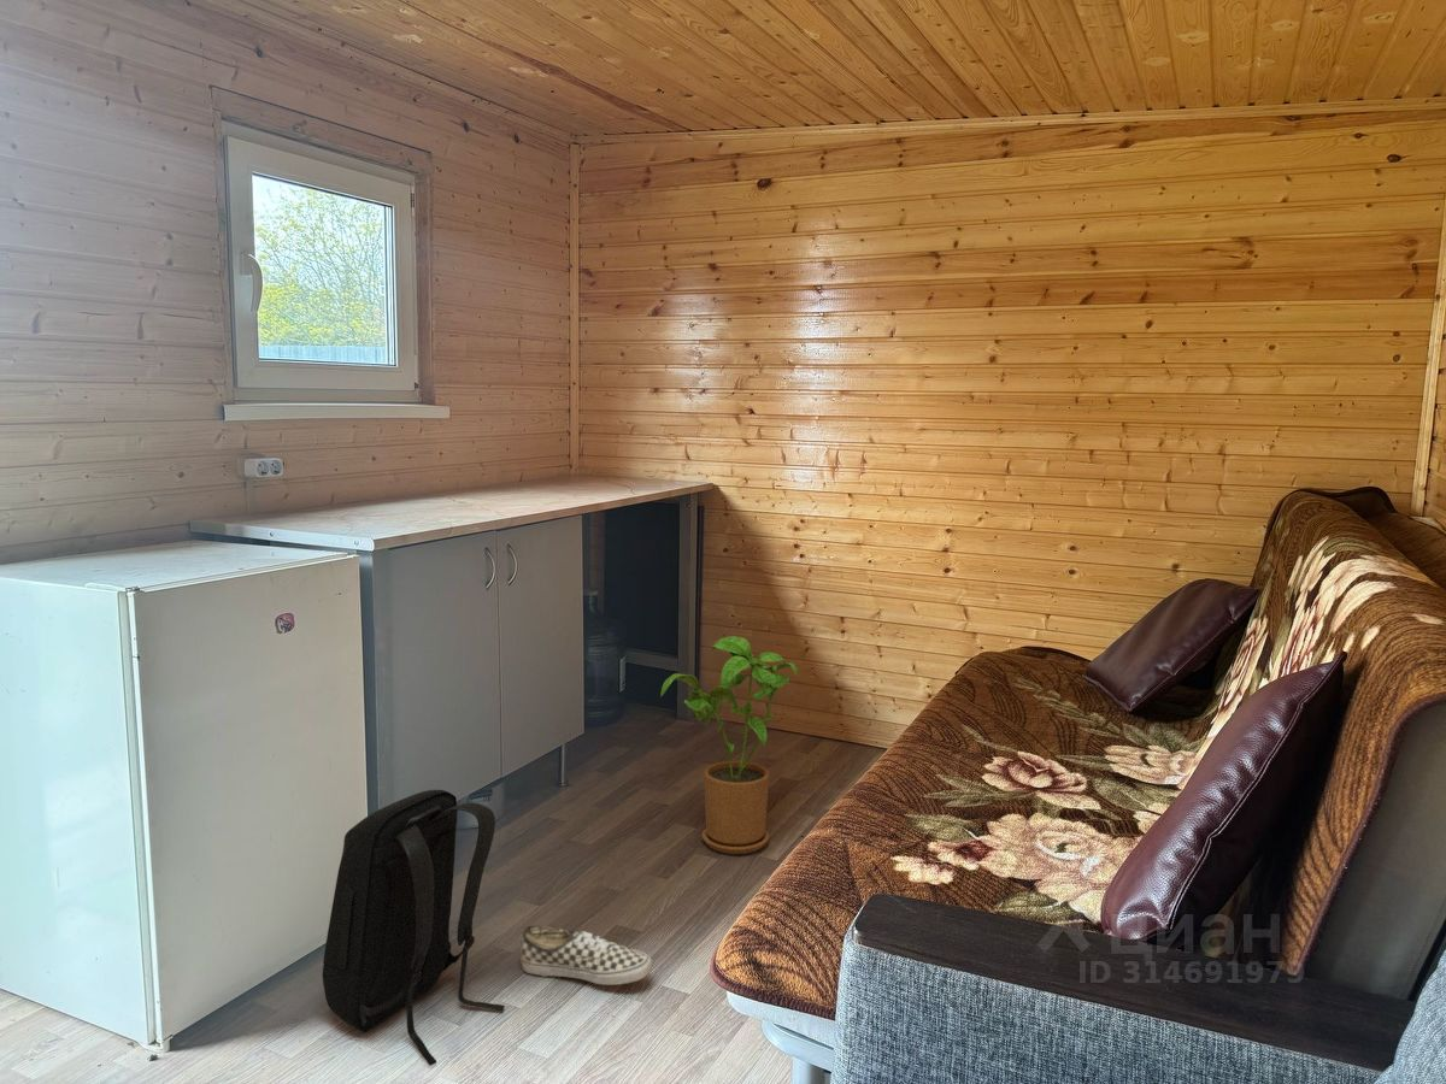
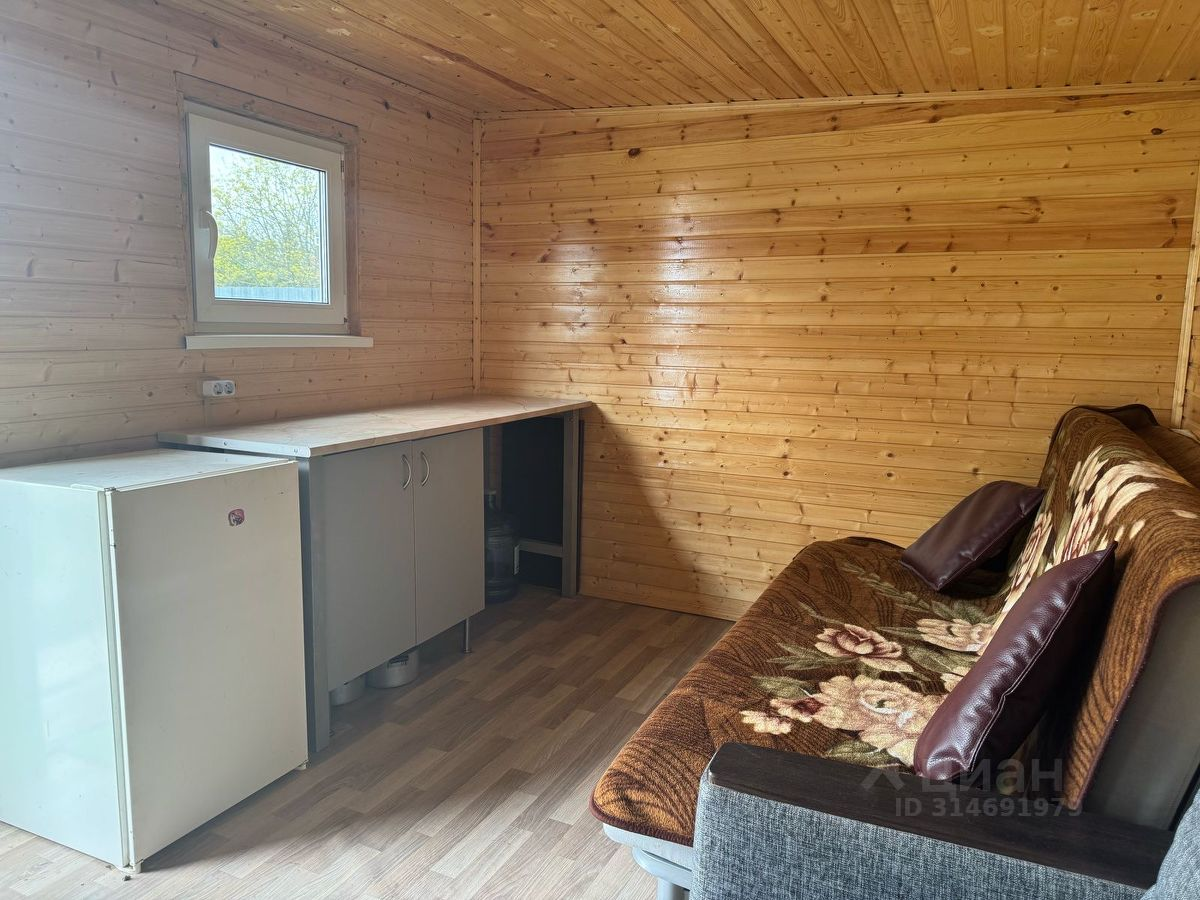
- sneaker (586, 952)
- backpack (408, 908)
- house plant (727, 741)
